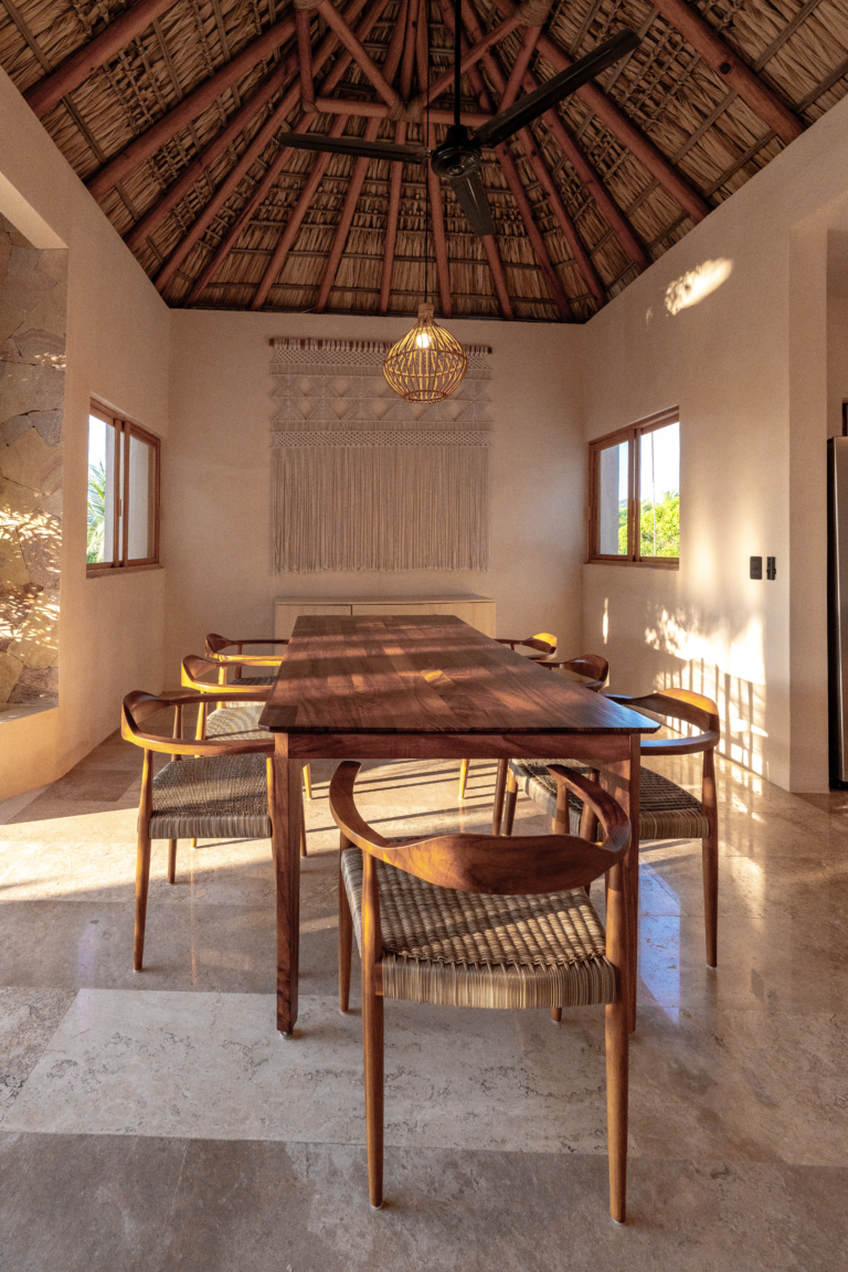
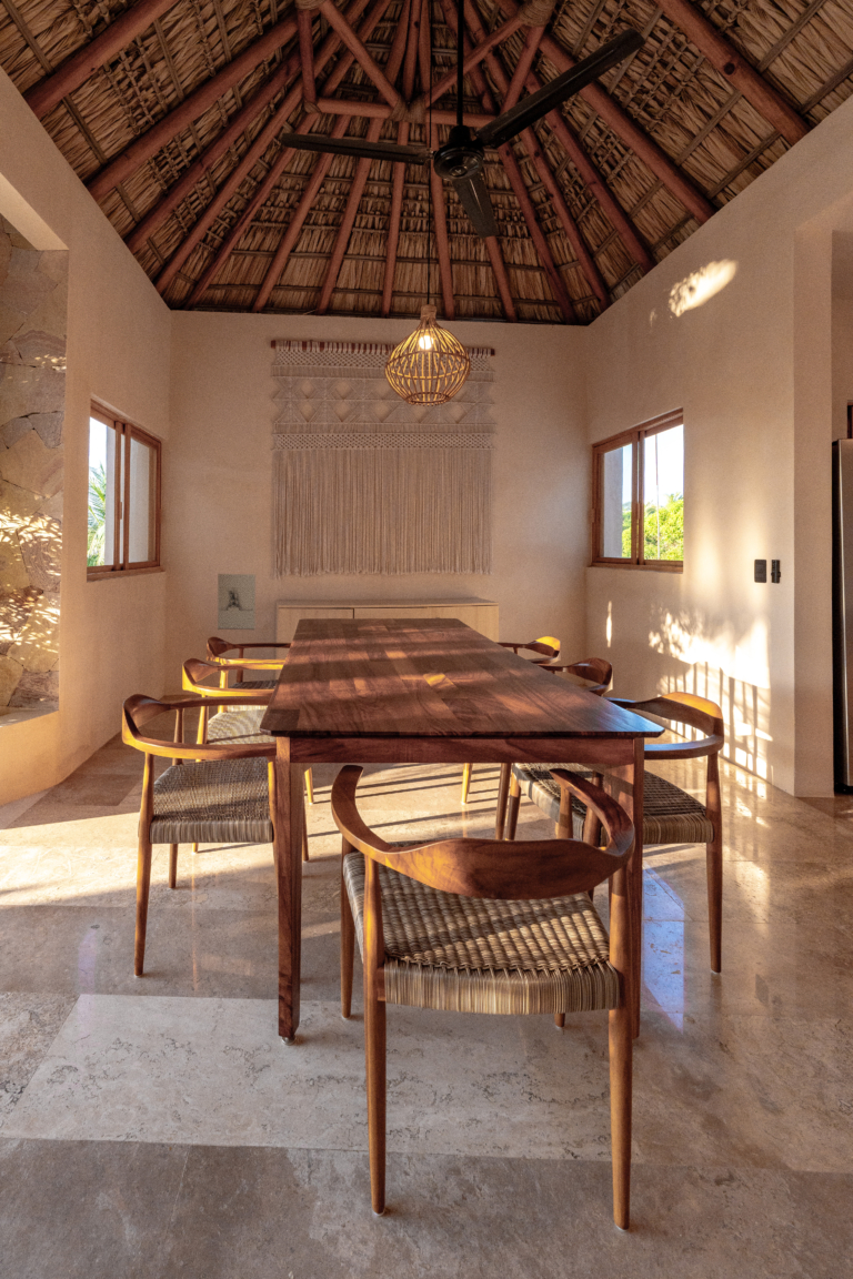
+ wall sculpture (237, 602)
